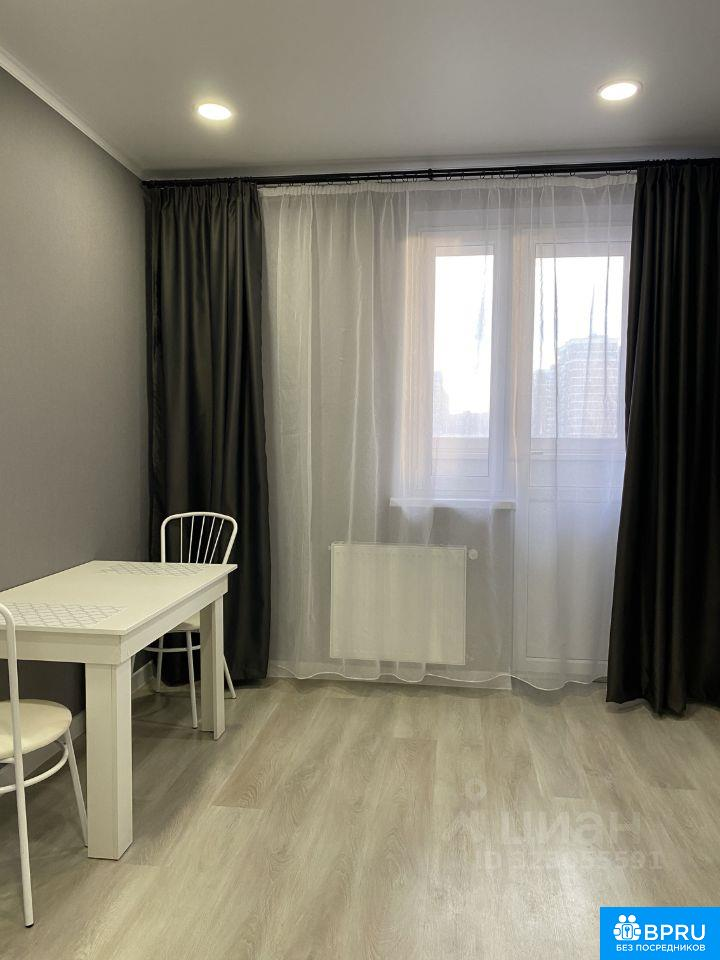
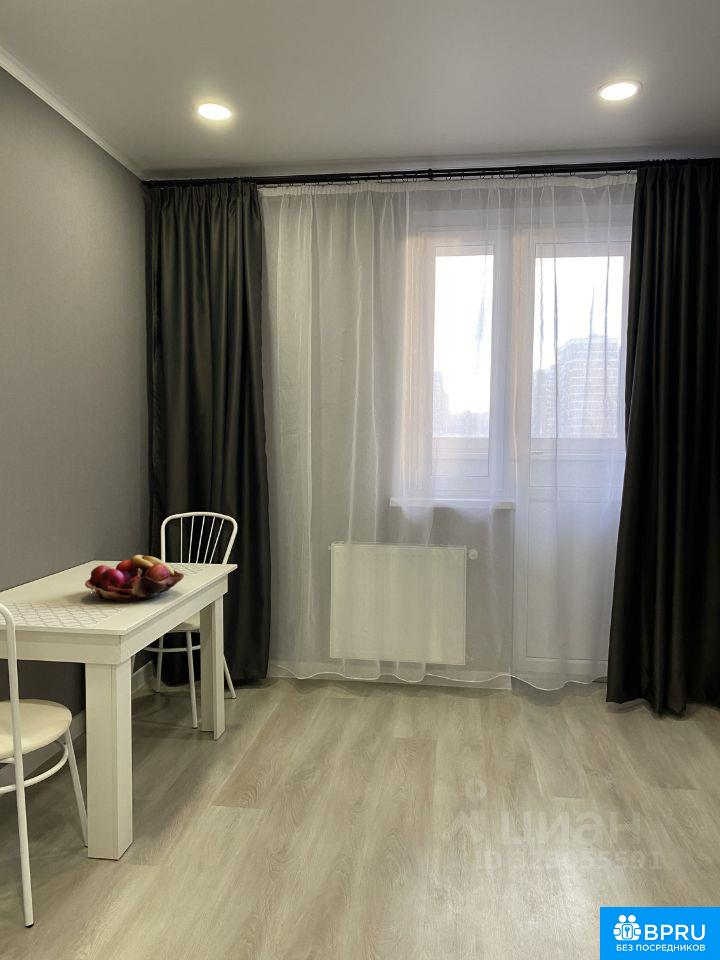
+ fruit basket (136, 576)
